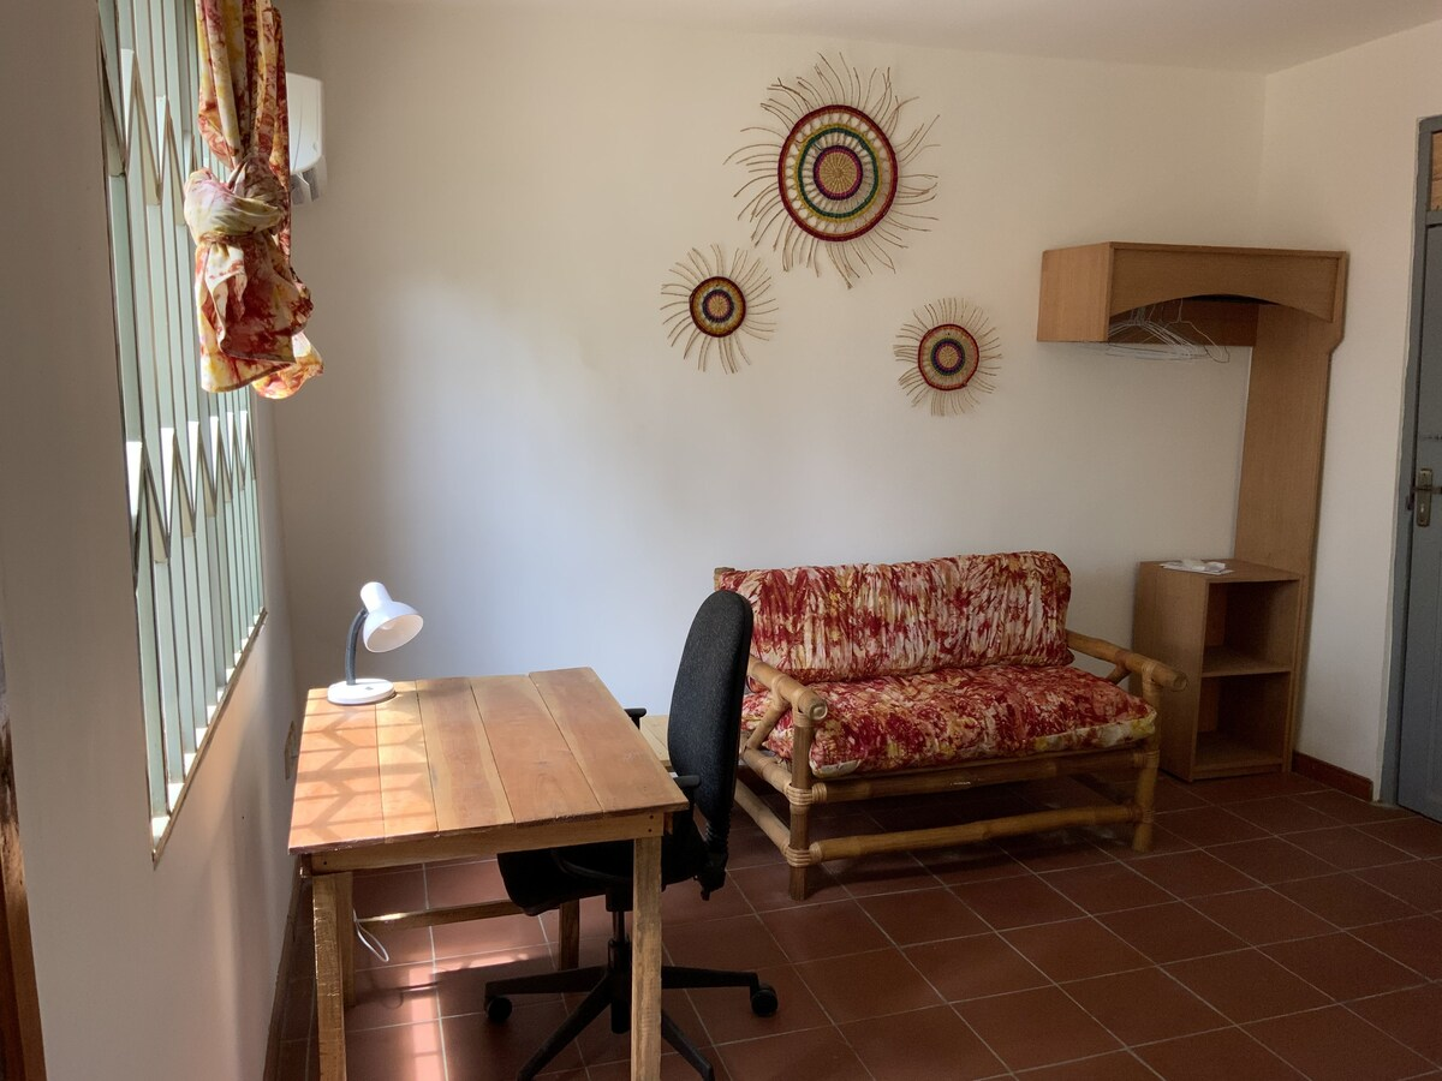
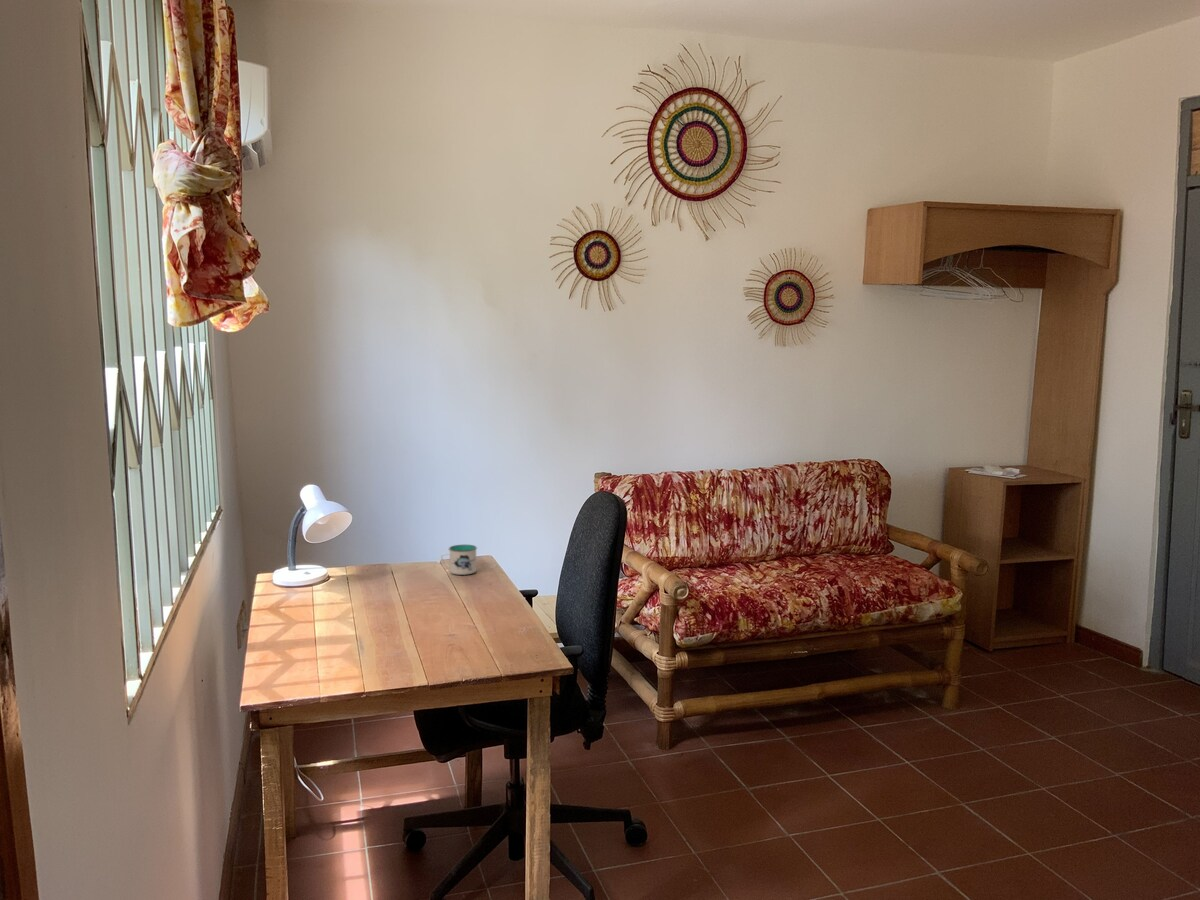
+ mug (459, 559)
